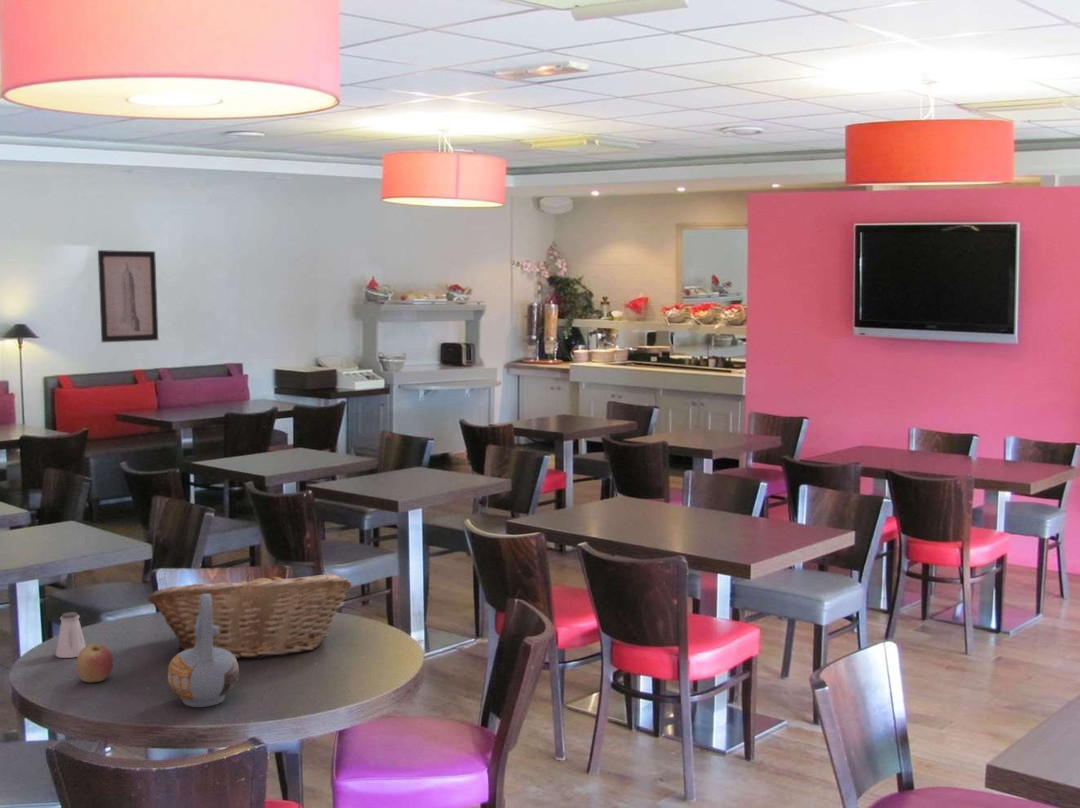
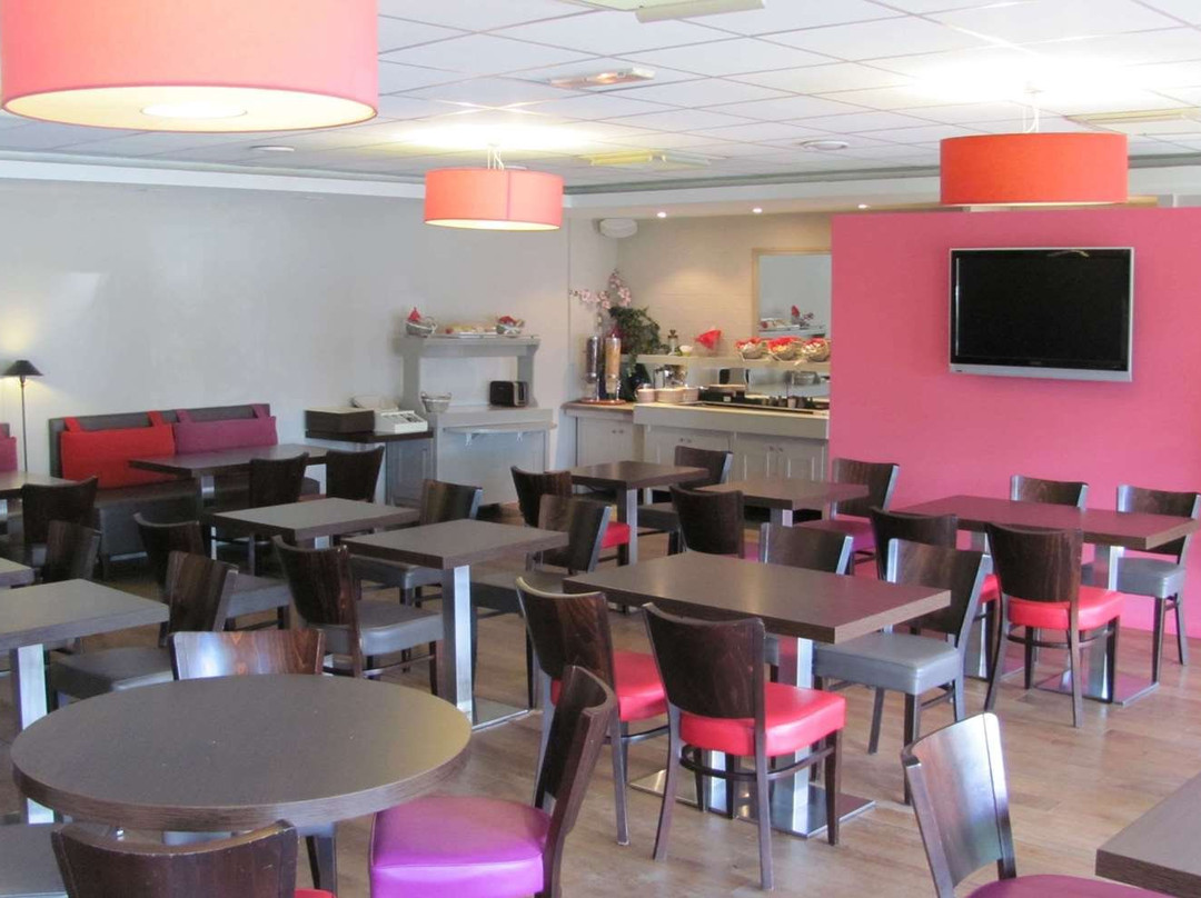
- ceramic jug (202, 645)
- wall art (128, 296)
- saltshaker (70, 633)
- apple (94, 662)
- fruit basket (252, 606)
